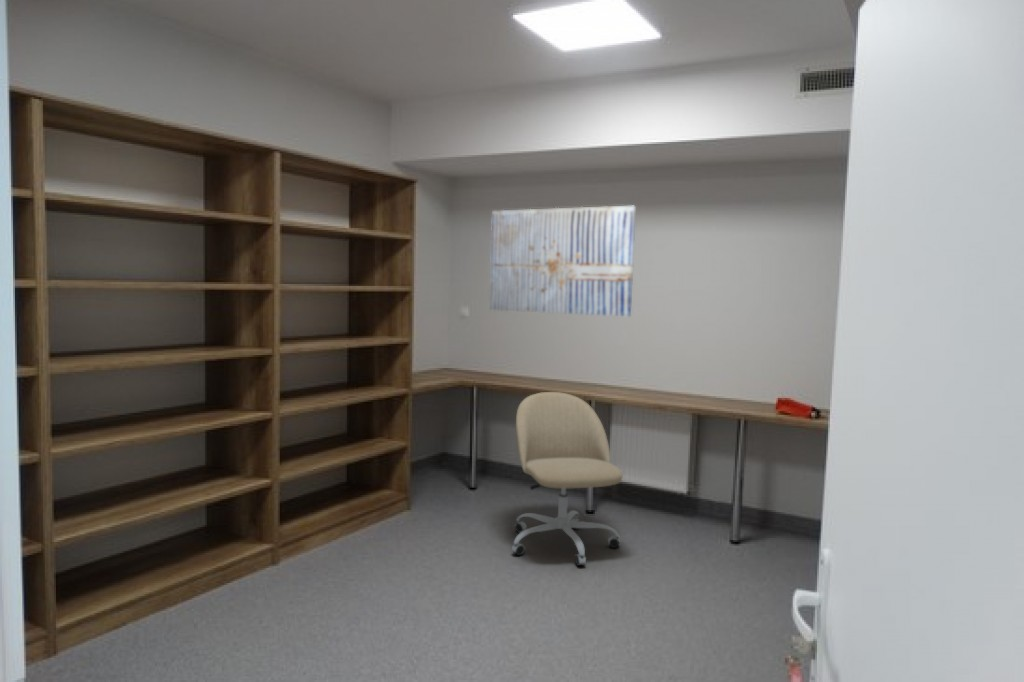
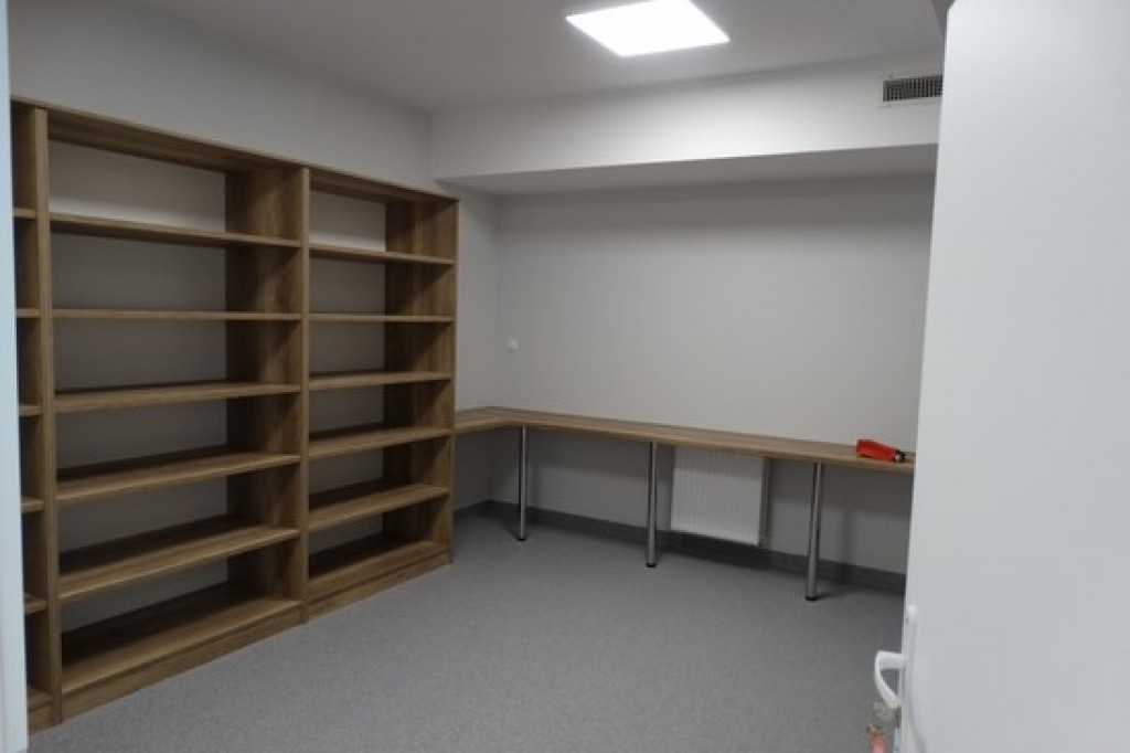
- office chair (565, 473)
- wall art (558, 261)
